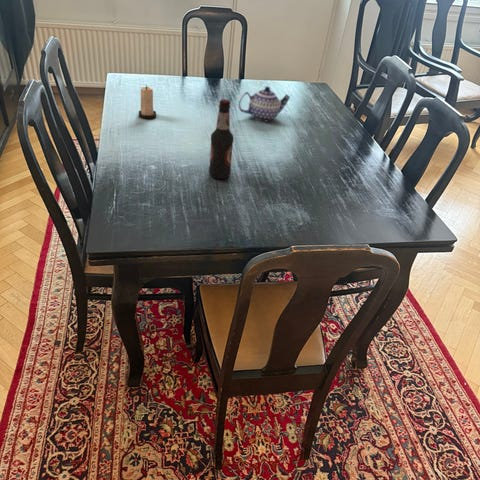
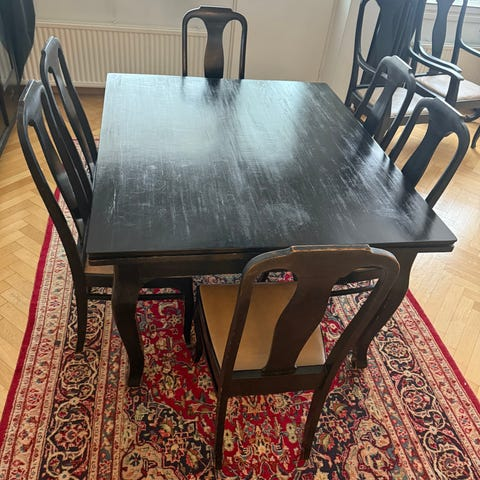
- teapot (264, 102)
- candle (146, 100)
- bottle (222, 139)
